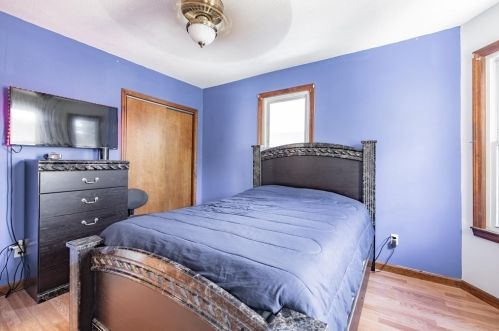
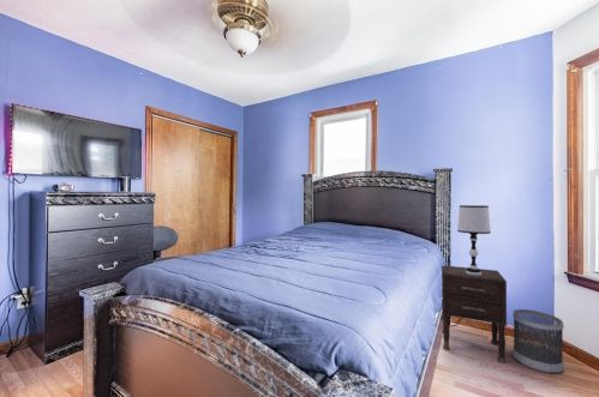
+ table lamp (473, 239)
+ nightstand (471, 309)
+ wastebasket (537, 338)
